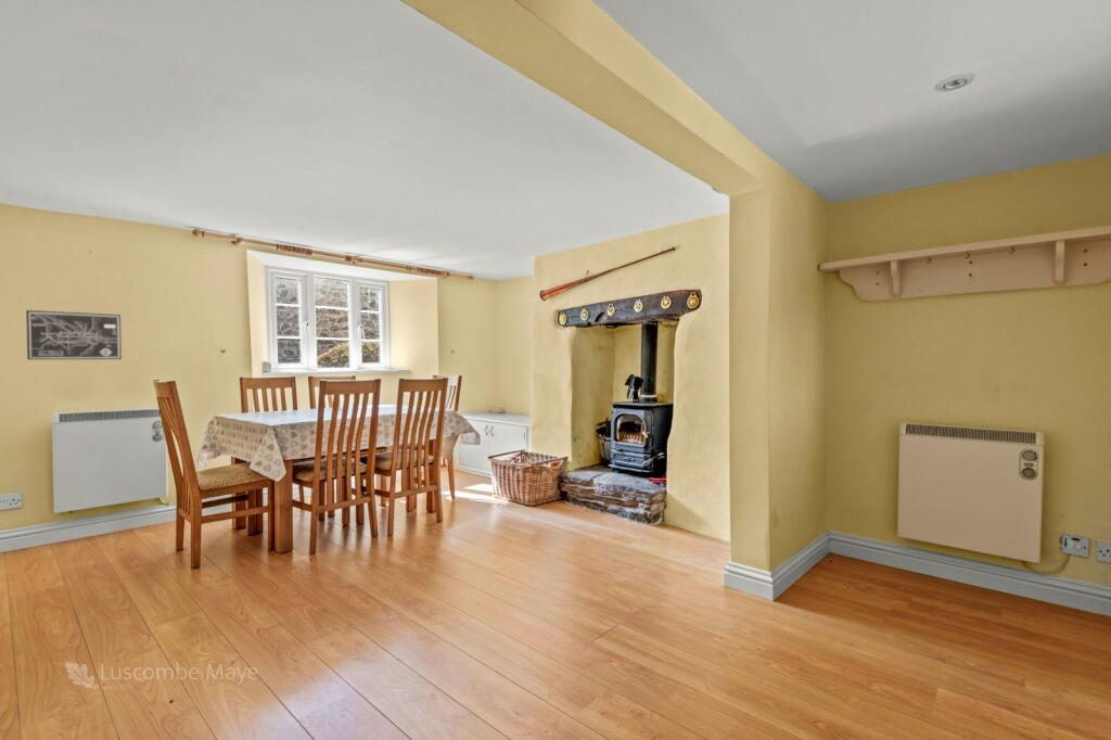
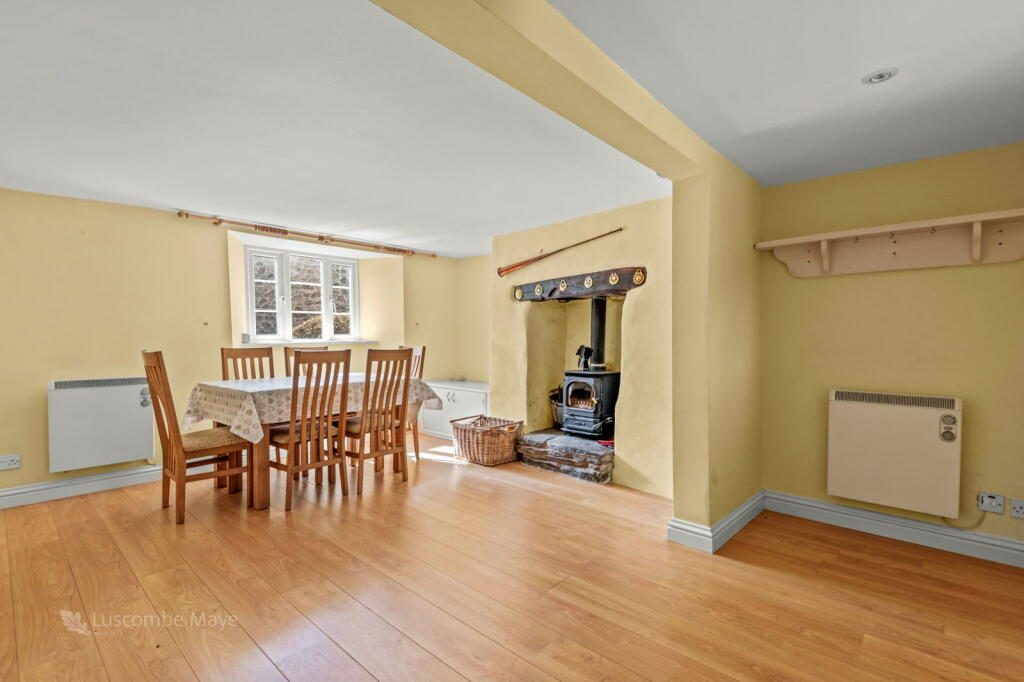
- wall art (76, 335)
